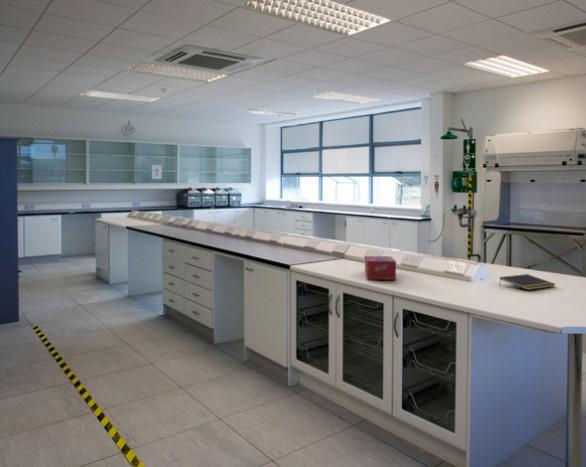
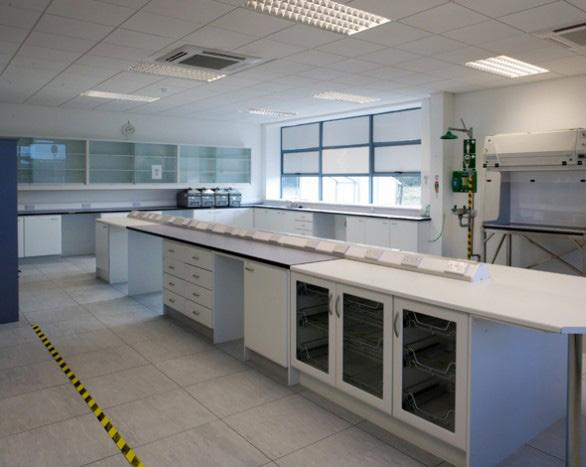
- tissue box (379, 267)
- notepad (527, 281)
